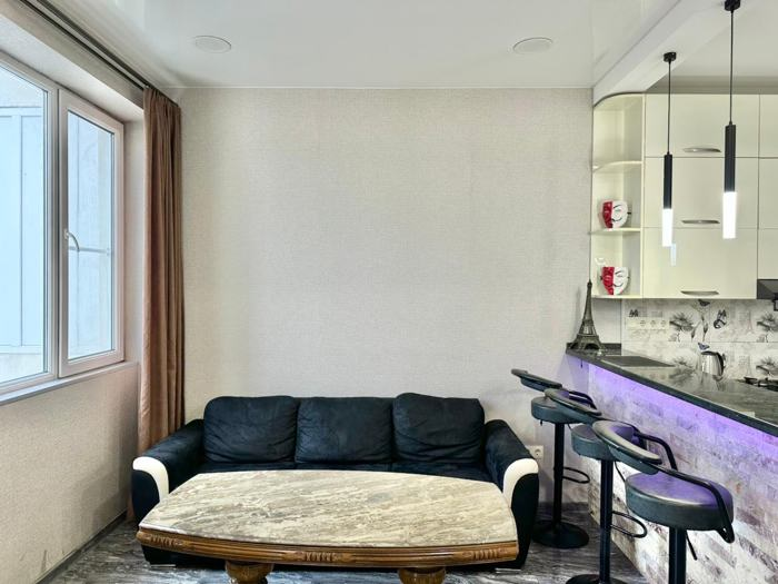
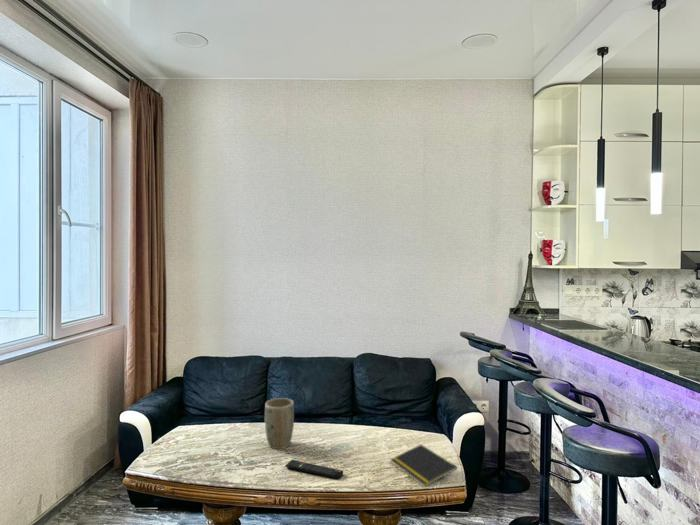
+ notepad (422, 464)
+ plant pot (279, 423)
+ remote control (314, 469)
